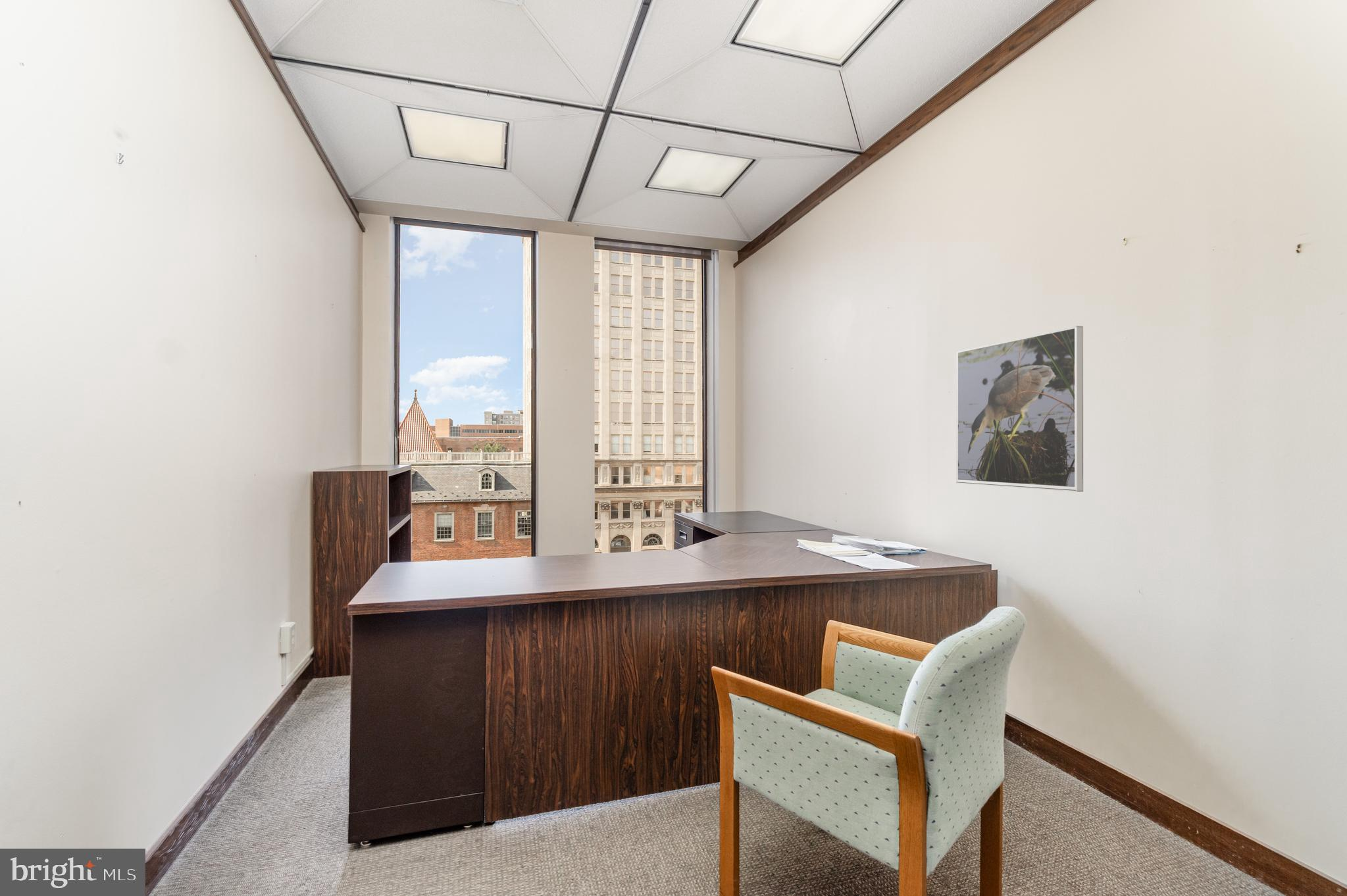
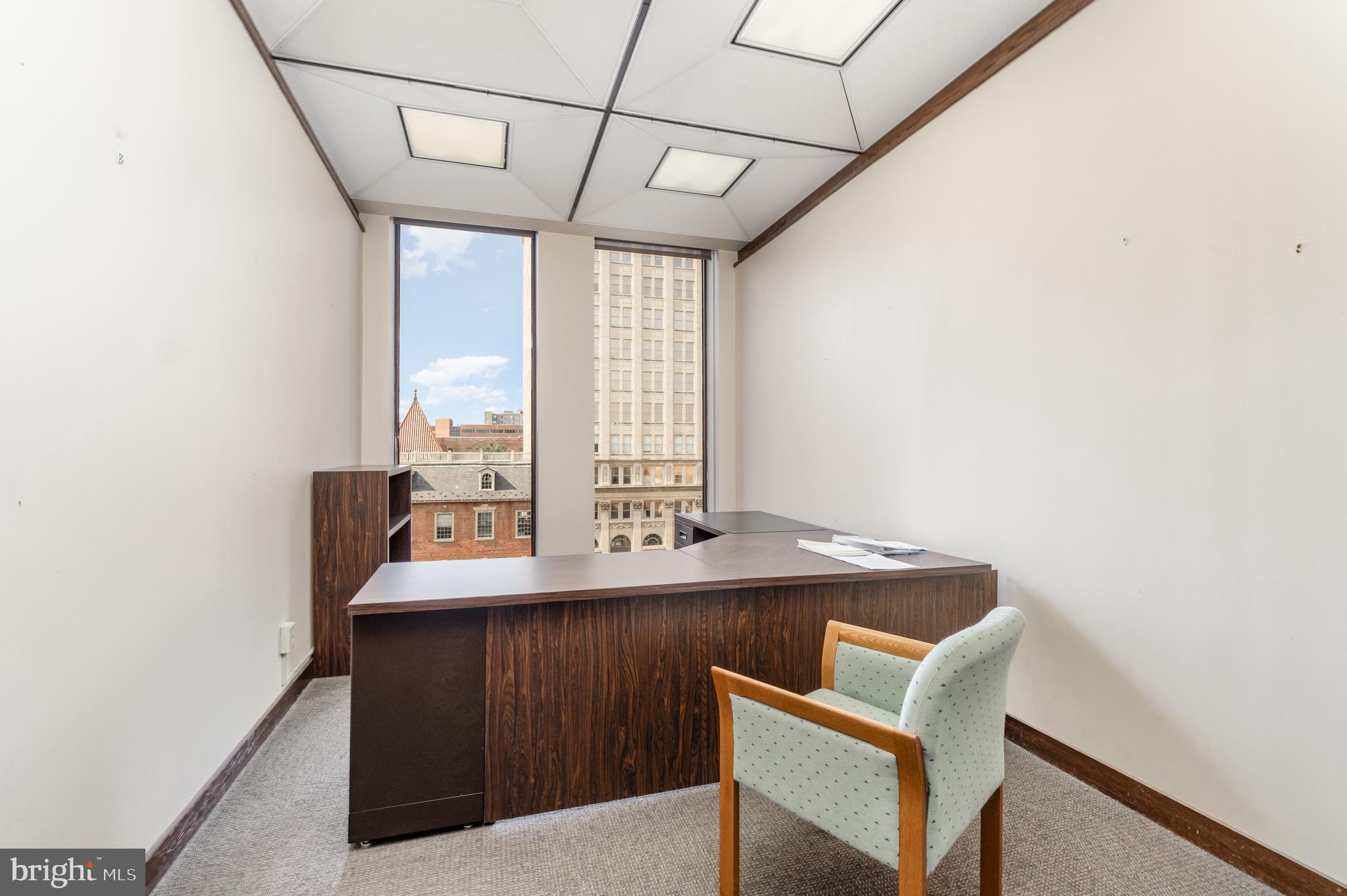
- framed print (1012, 413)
